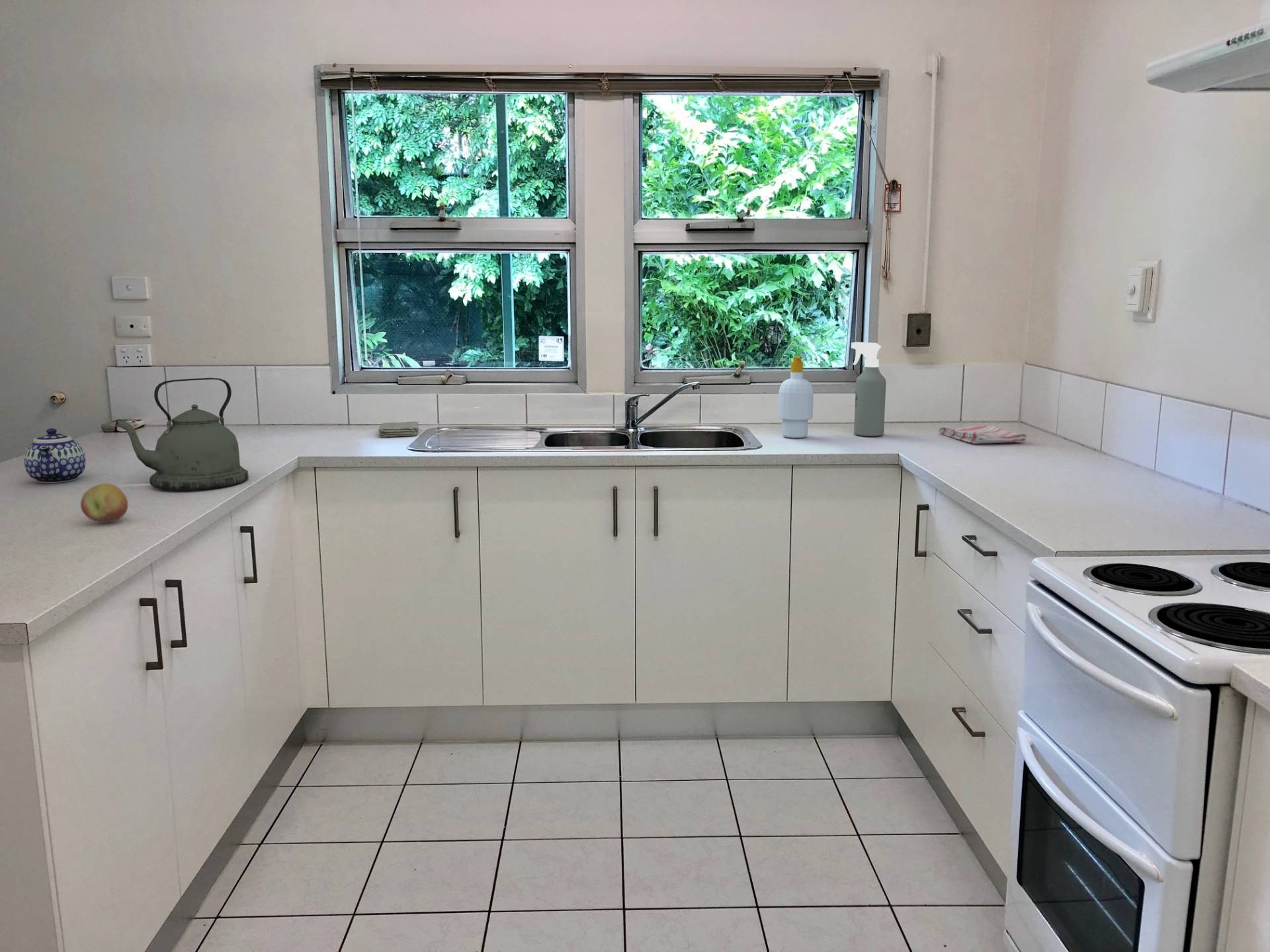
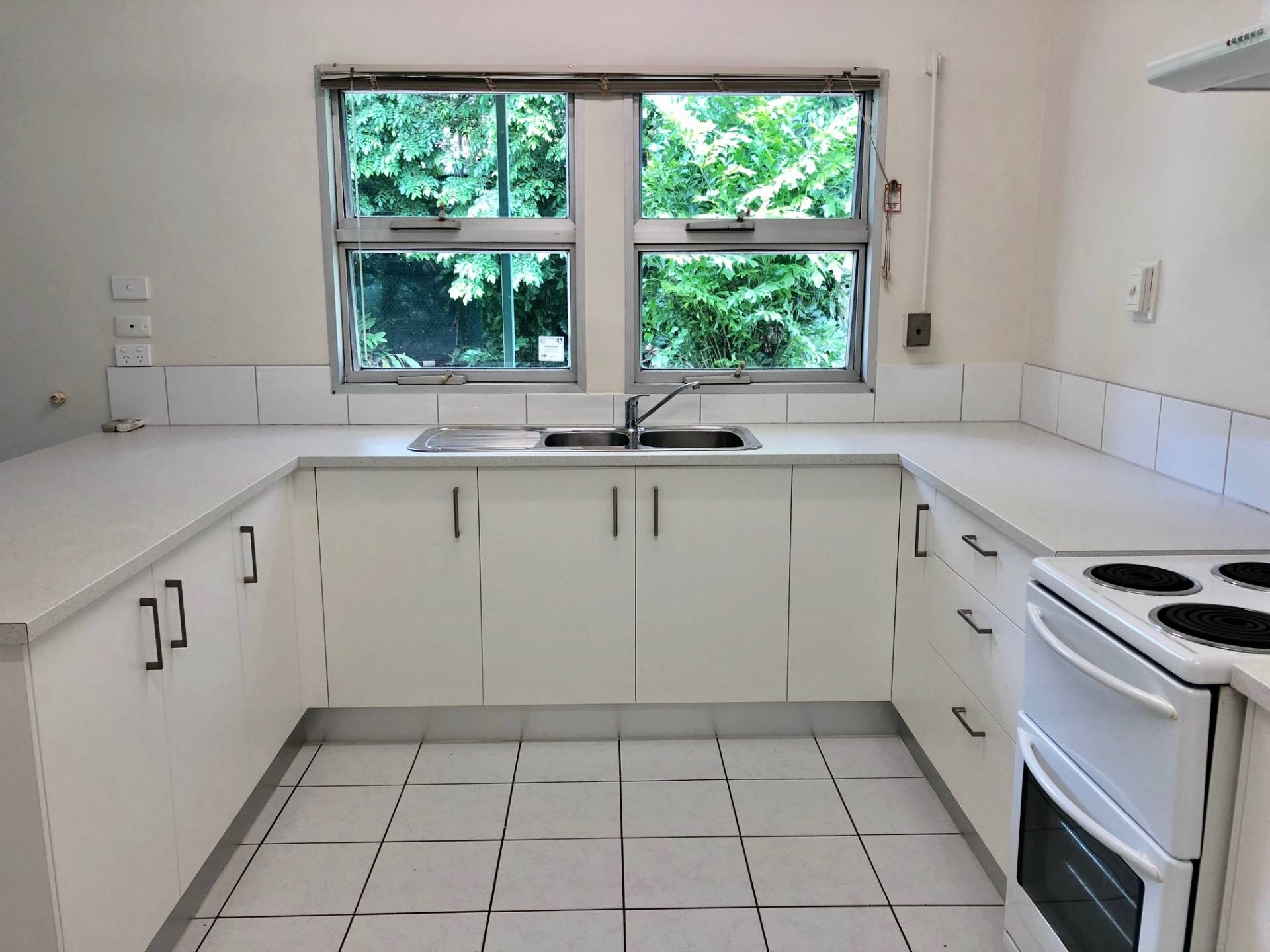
- washcloth (399, 428)
- dish towel (982, 432)
- fruit (105, 502)
- spray bottle (867, 388)
- soap bottle (796, 397)
- kettle (191, 432)
- teapot (54, 454)
